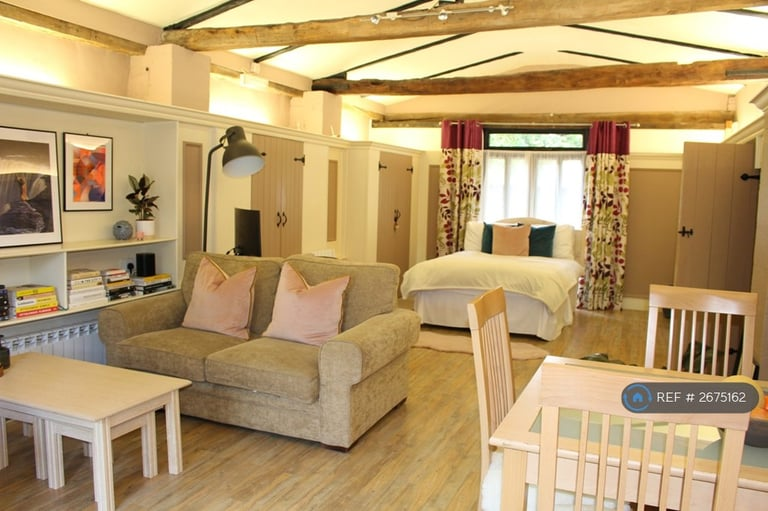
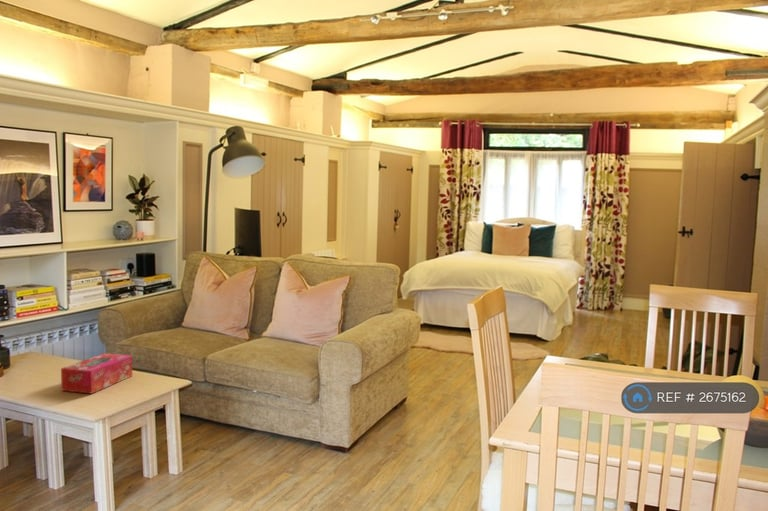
+ tissue box (98, 372)
